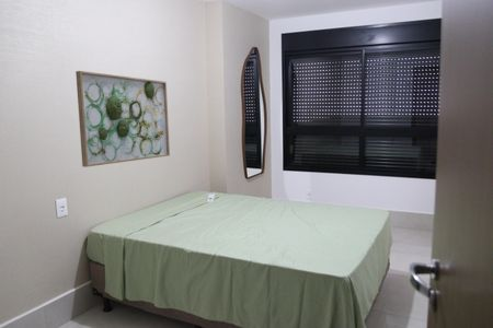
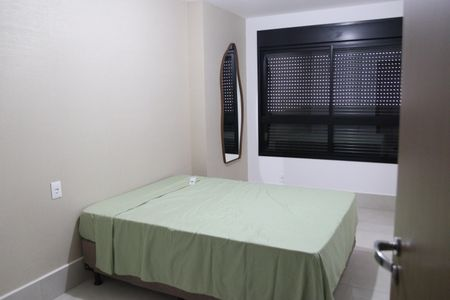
- wall art (130, 119)
